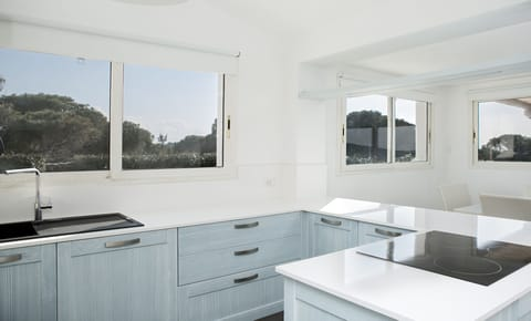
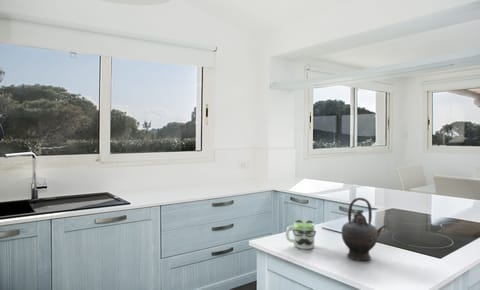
+ mug (300, 232)
+ teapot (363, 228)
